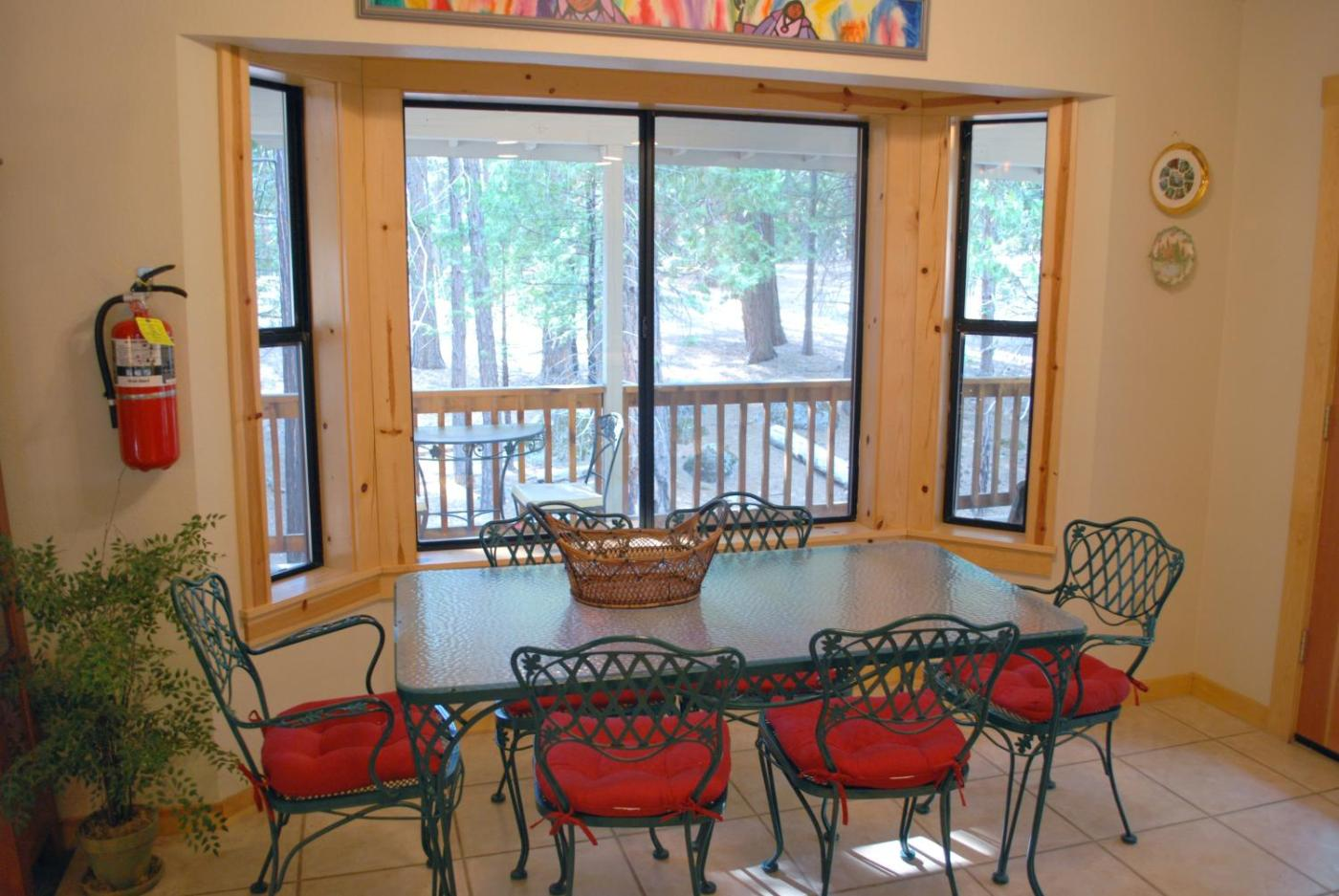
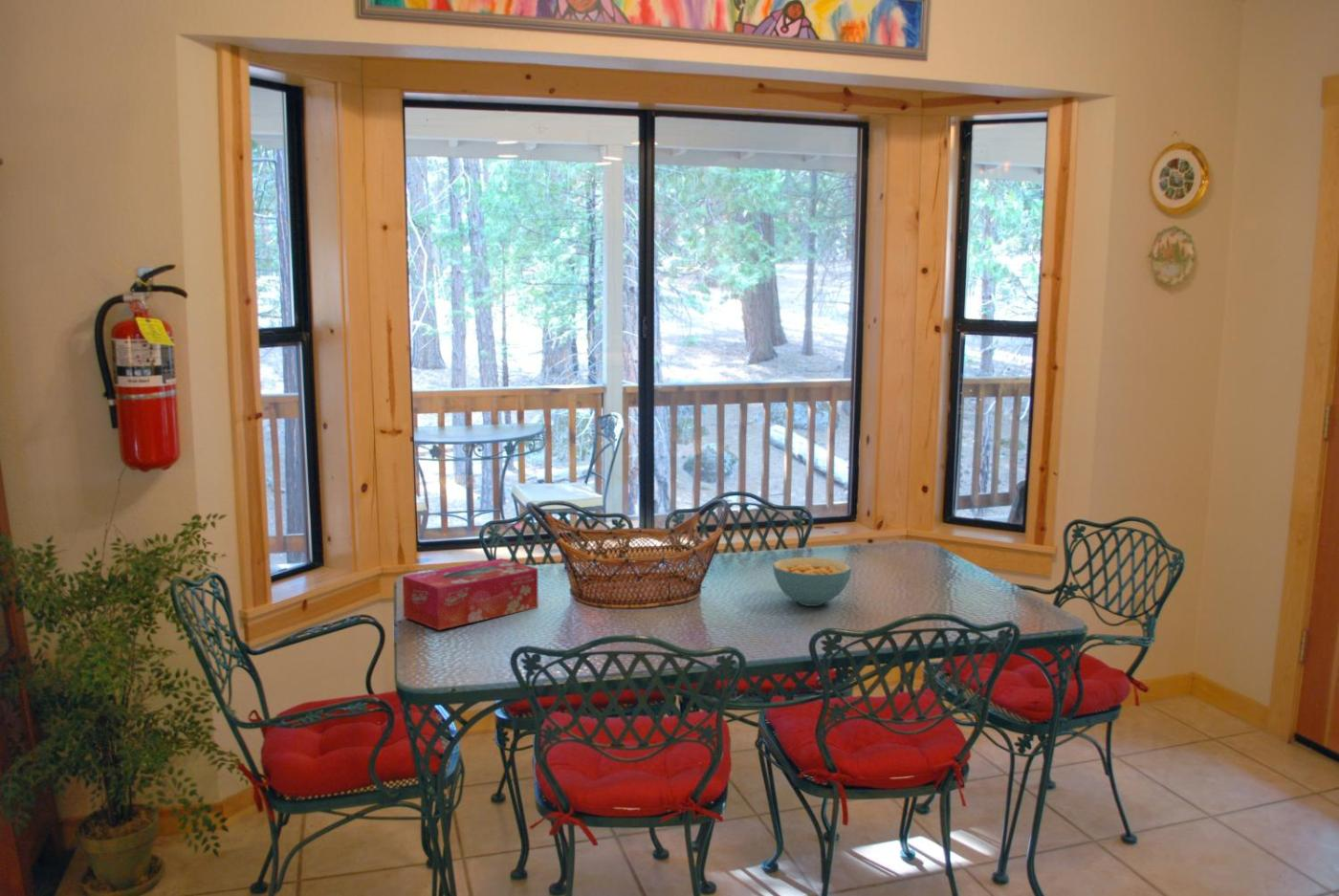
+ tissue box (472, 592)
+ cereal bowl (811, 584)
